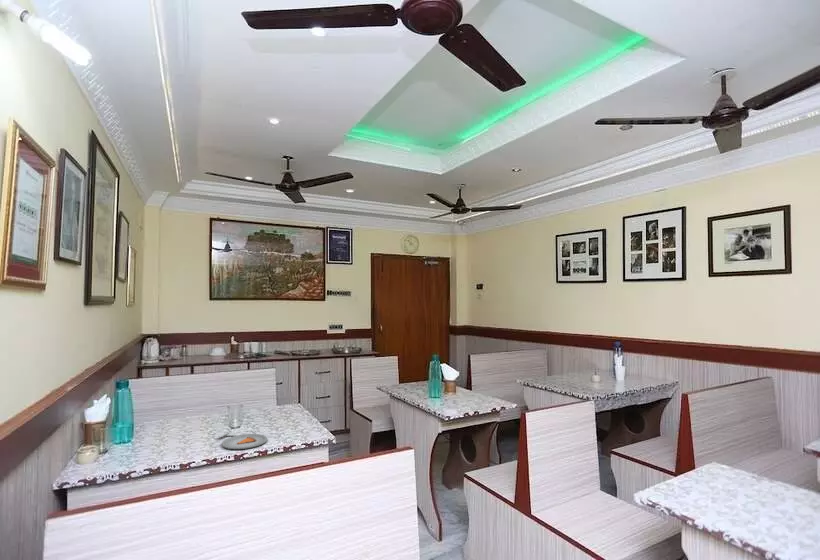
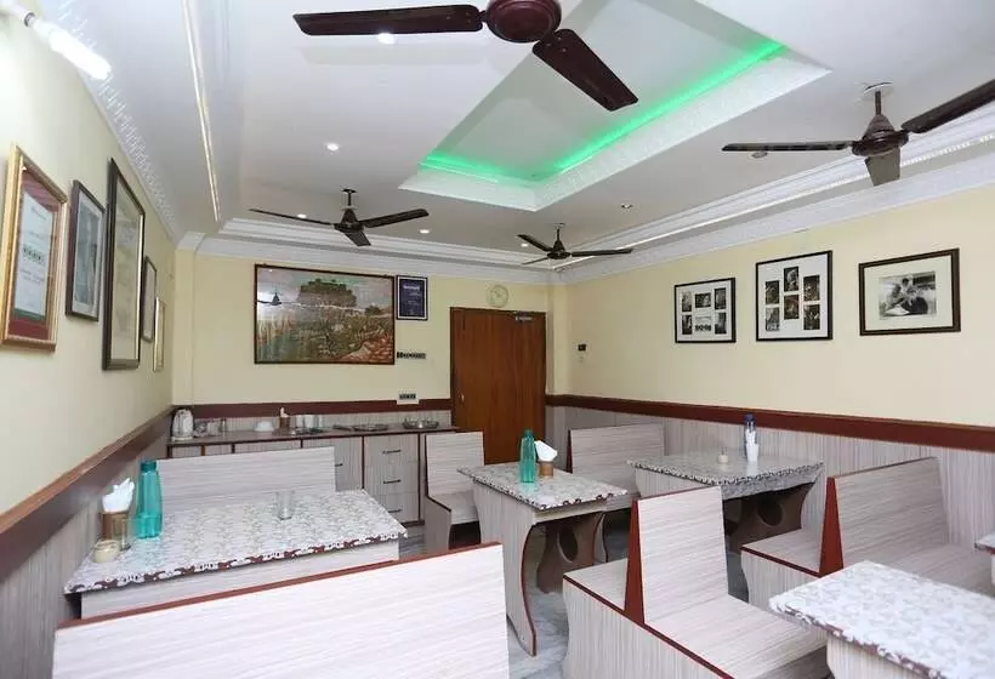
- dinner plate (240, 439)
